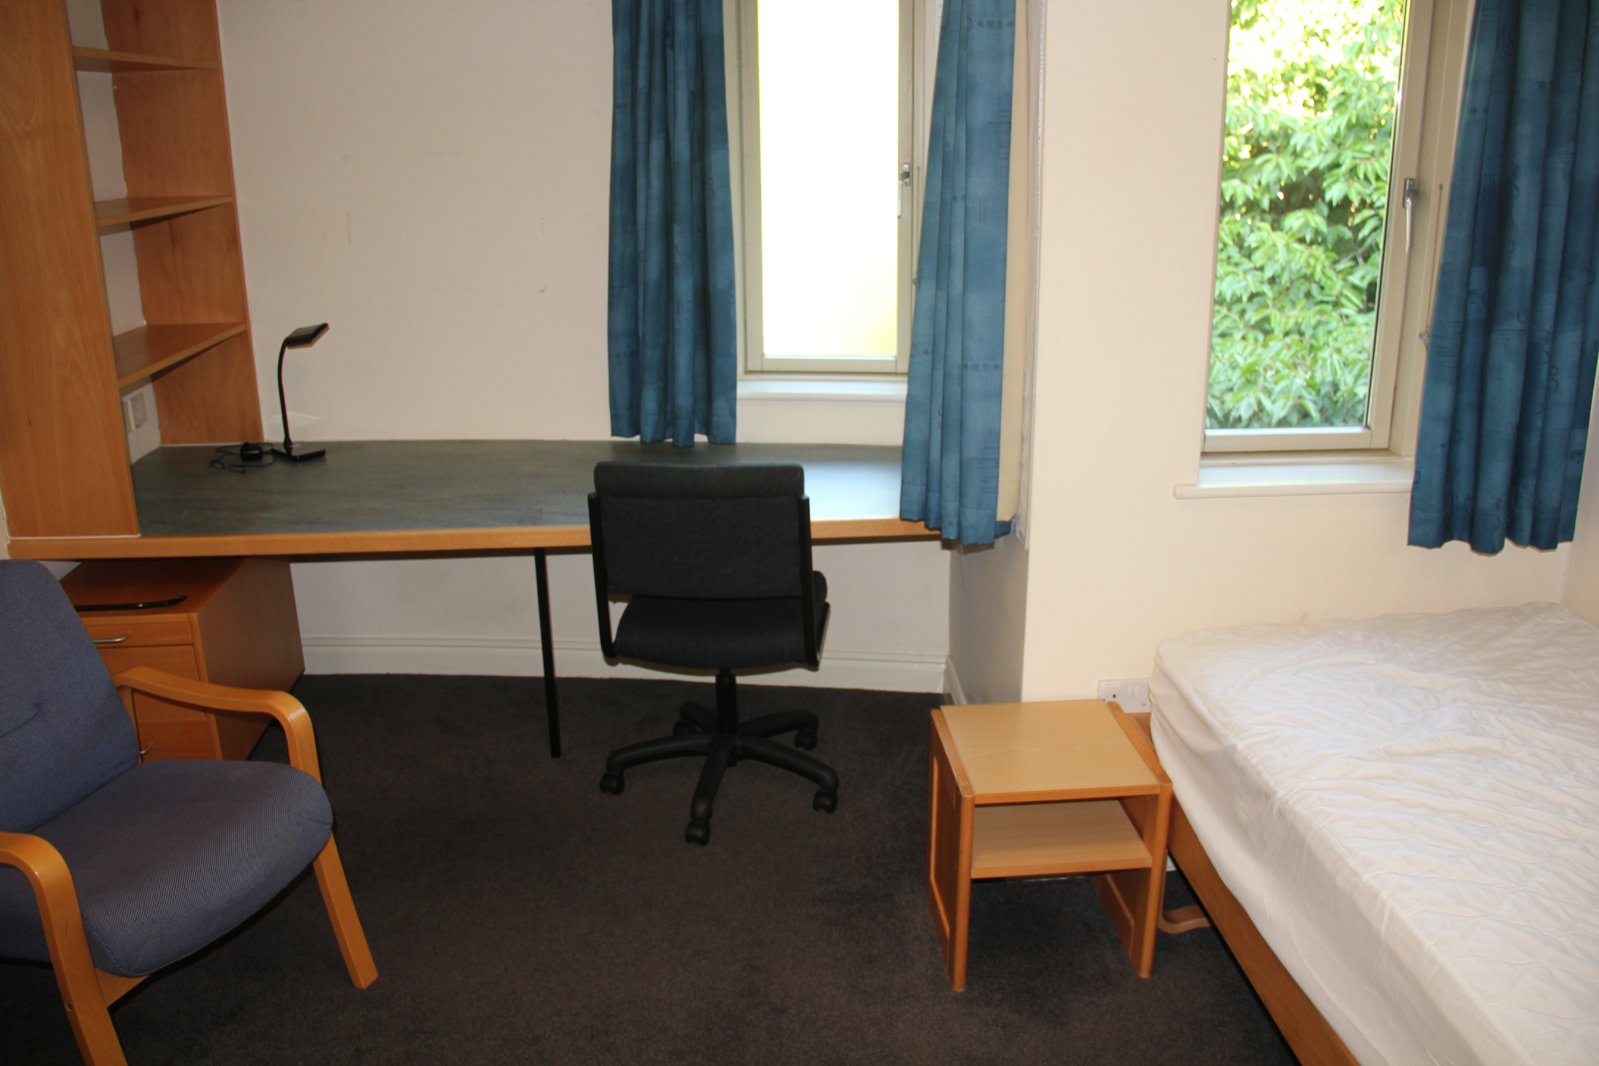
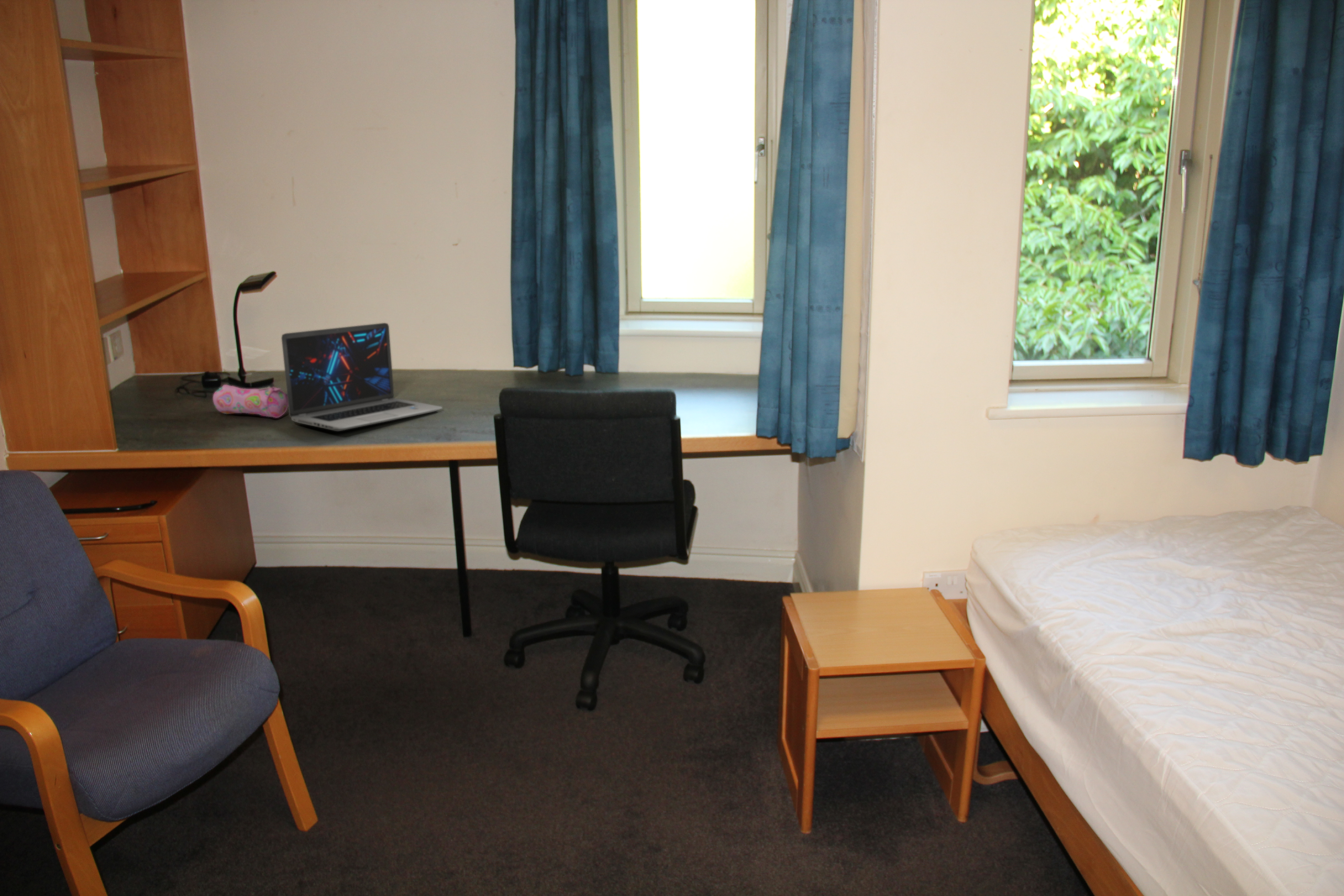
+ laptop (365, 374)
+ pencil case (251, 400)
